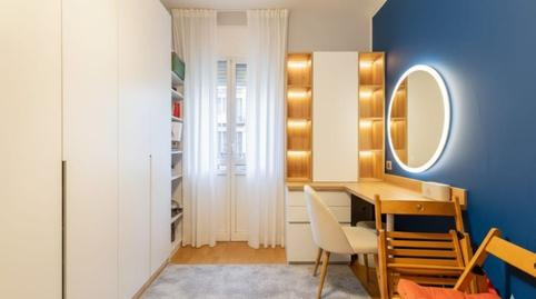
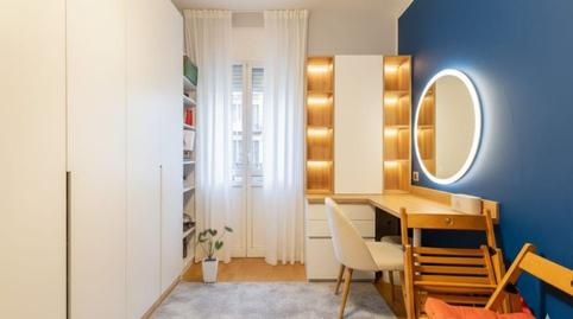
+ house plant (213, 253)
